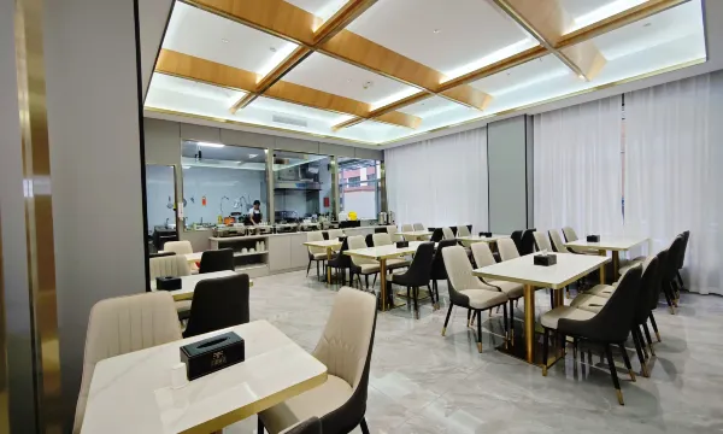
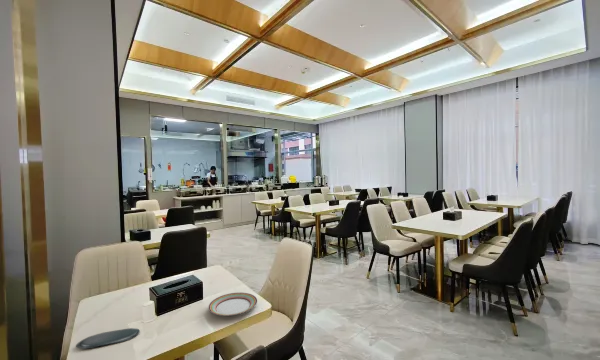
+ plate (233, 305)
+ oval tray (109, 337)
